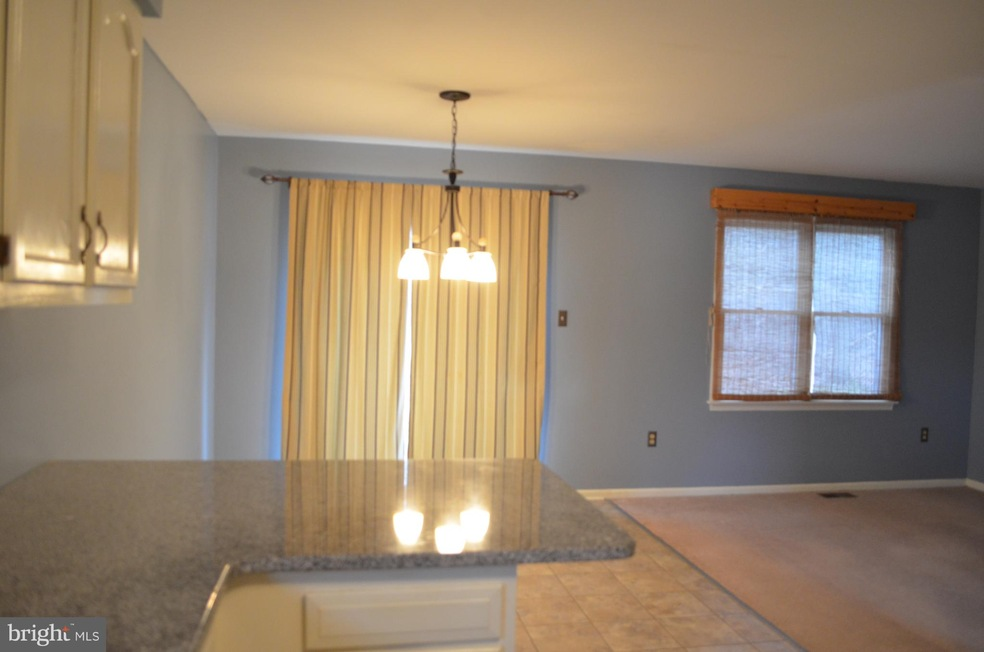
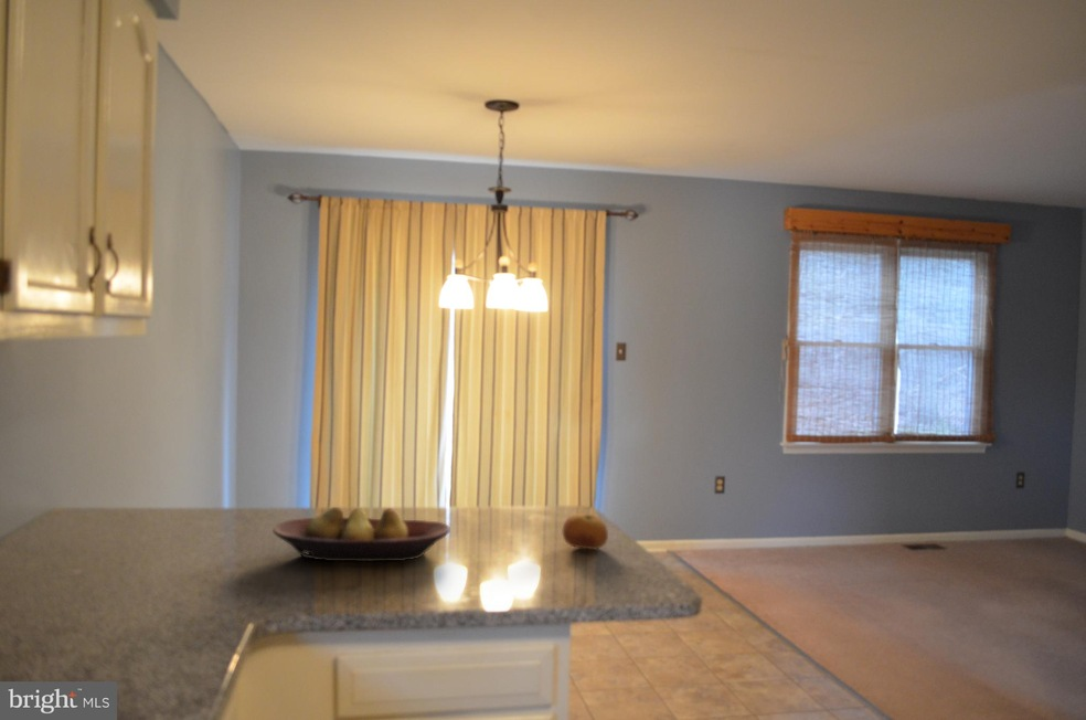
+ fruit bowl (363, 530)
+ fruit (585, 531)
